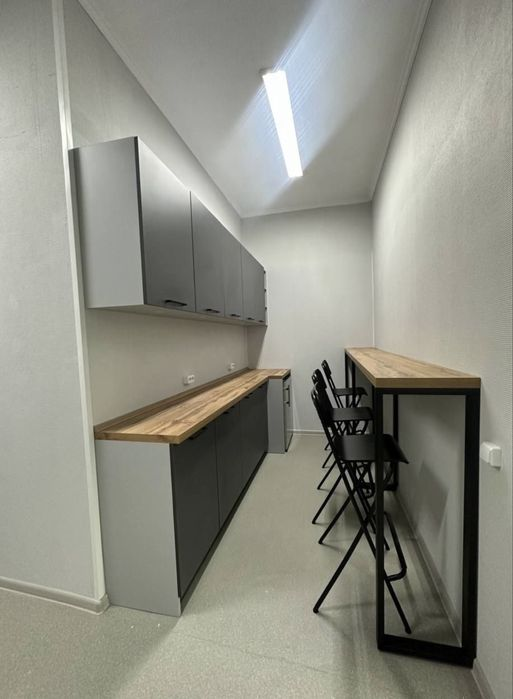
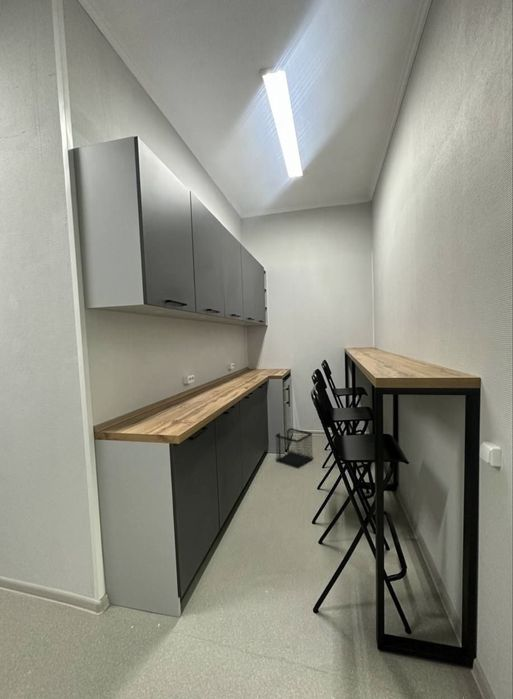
+ wastebasket (294, 446)
